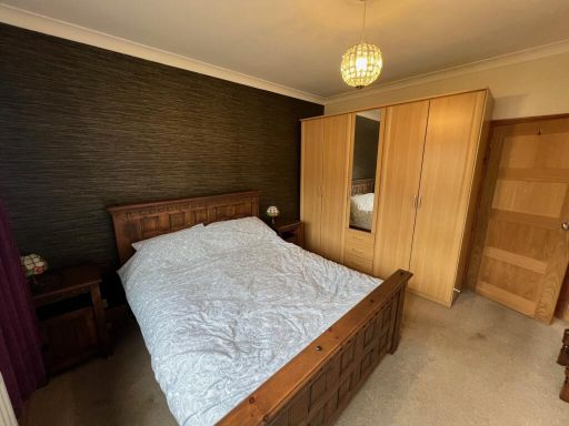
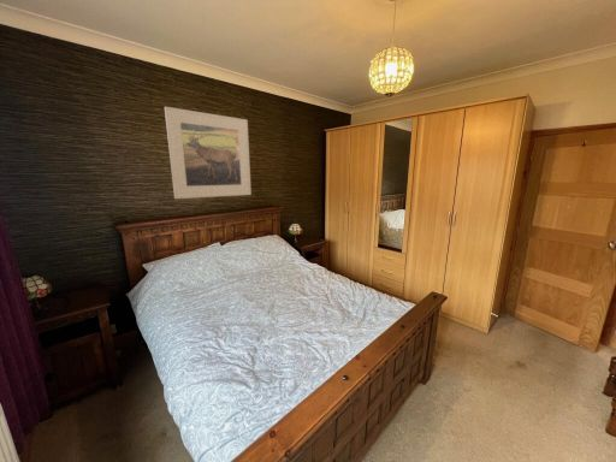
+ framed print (213, 156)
